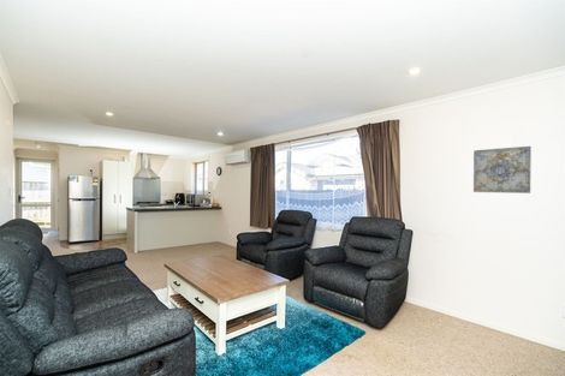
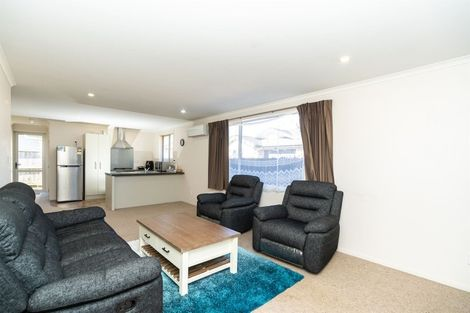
- wall art (500, 169)
